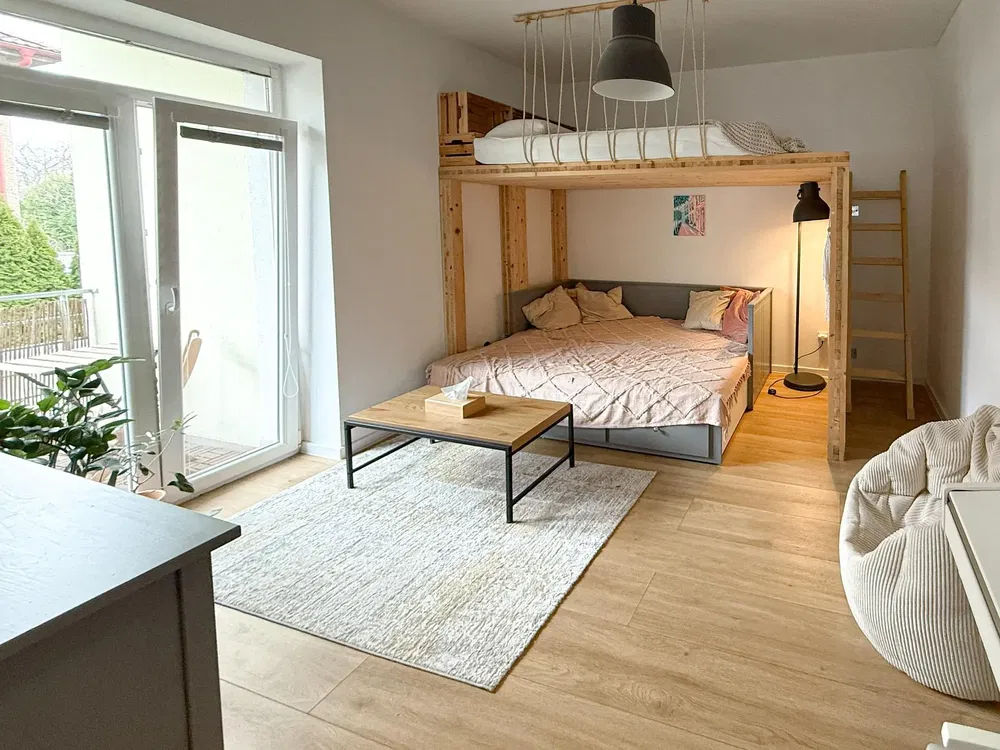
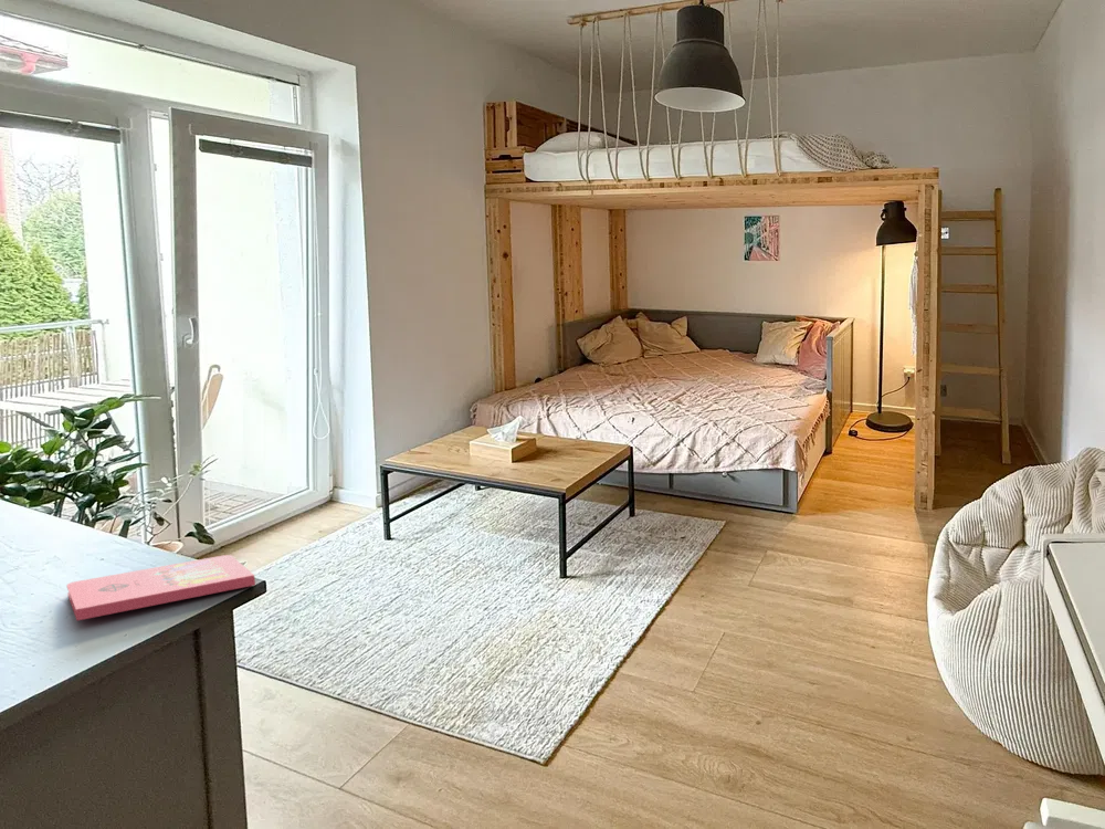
+ notebook (161, 584)
